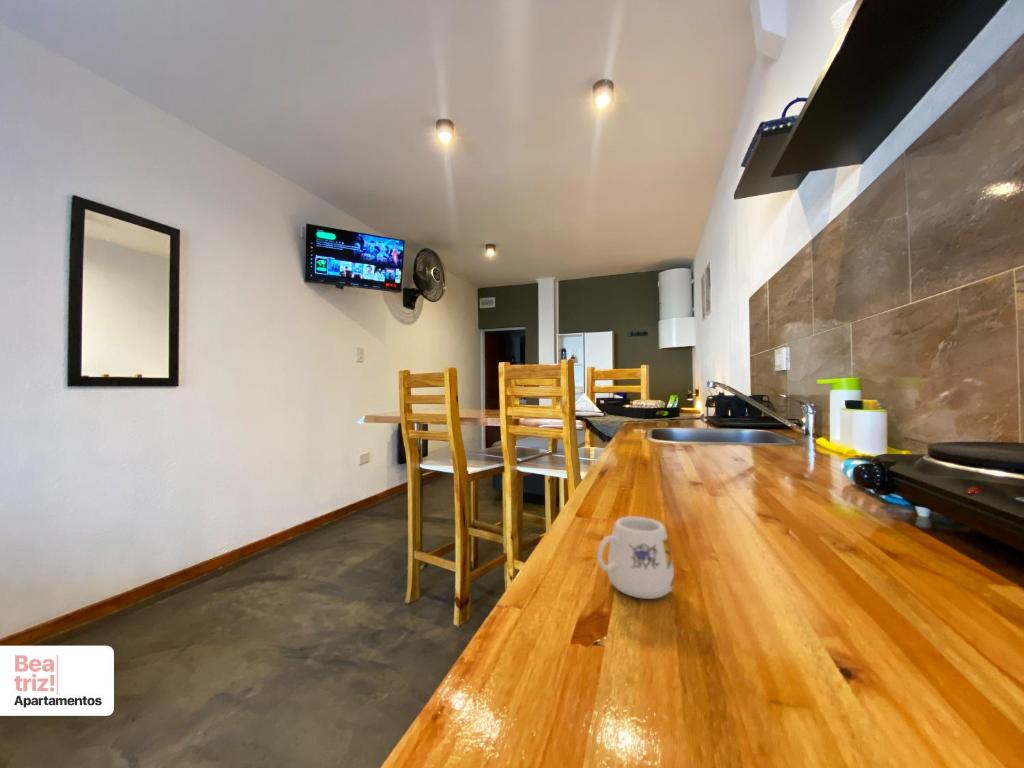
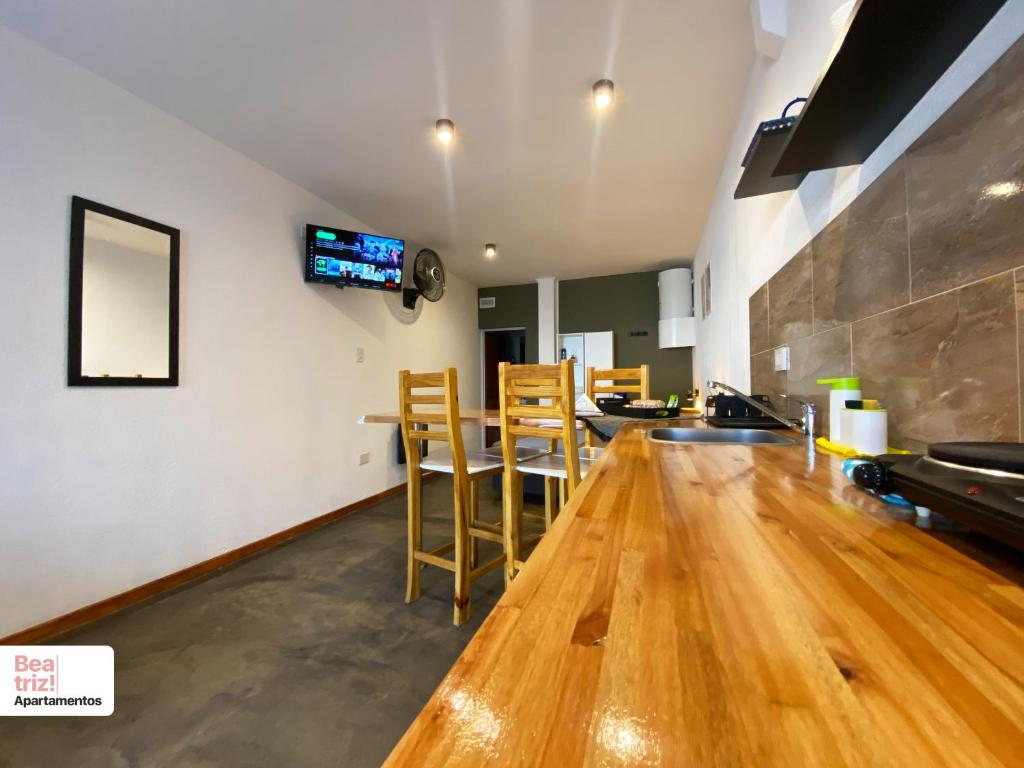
- mug (614, 544)
